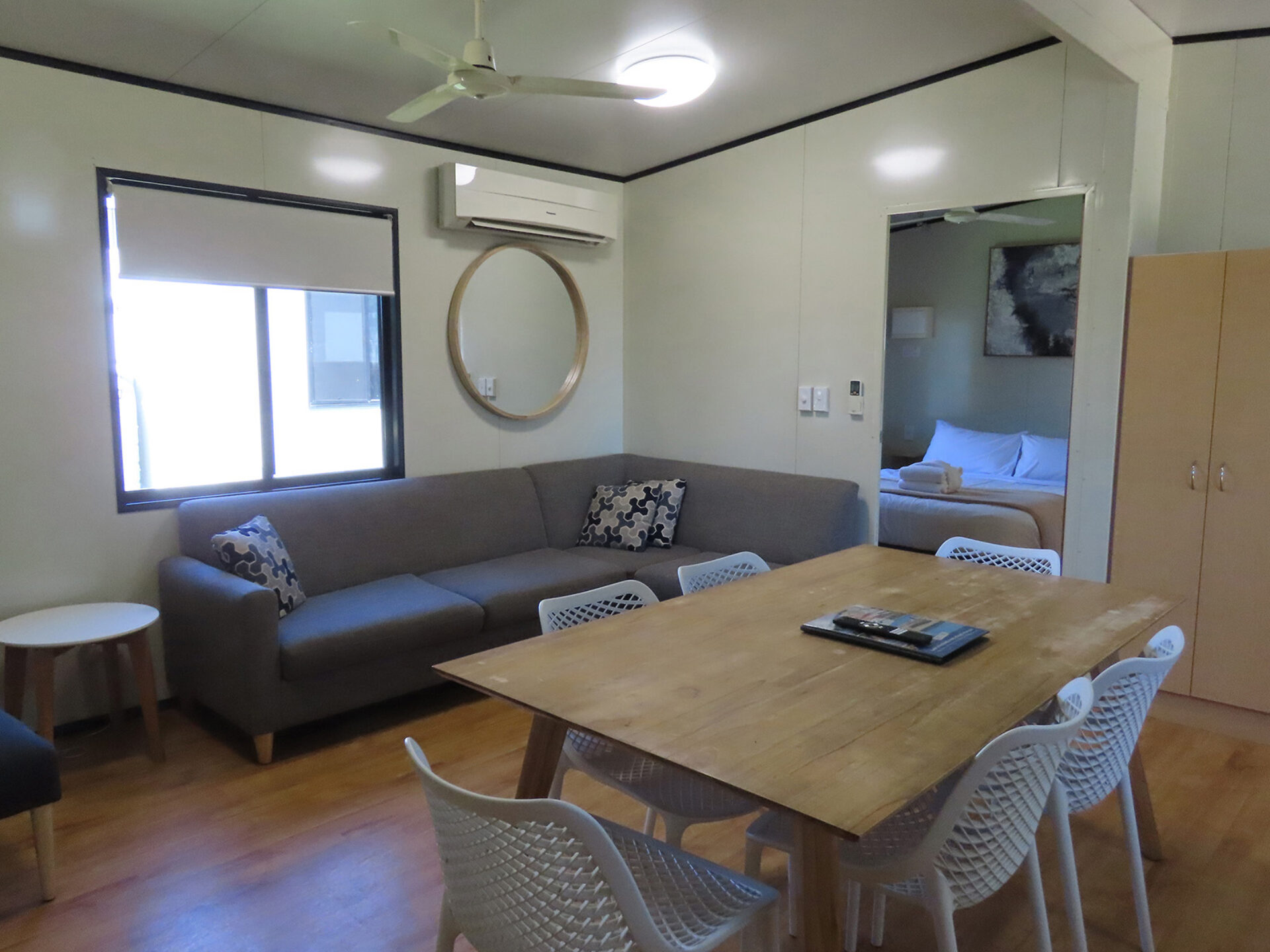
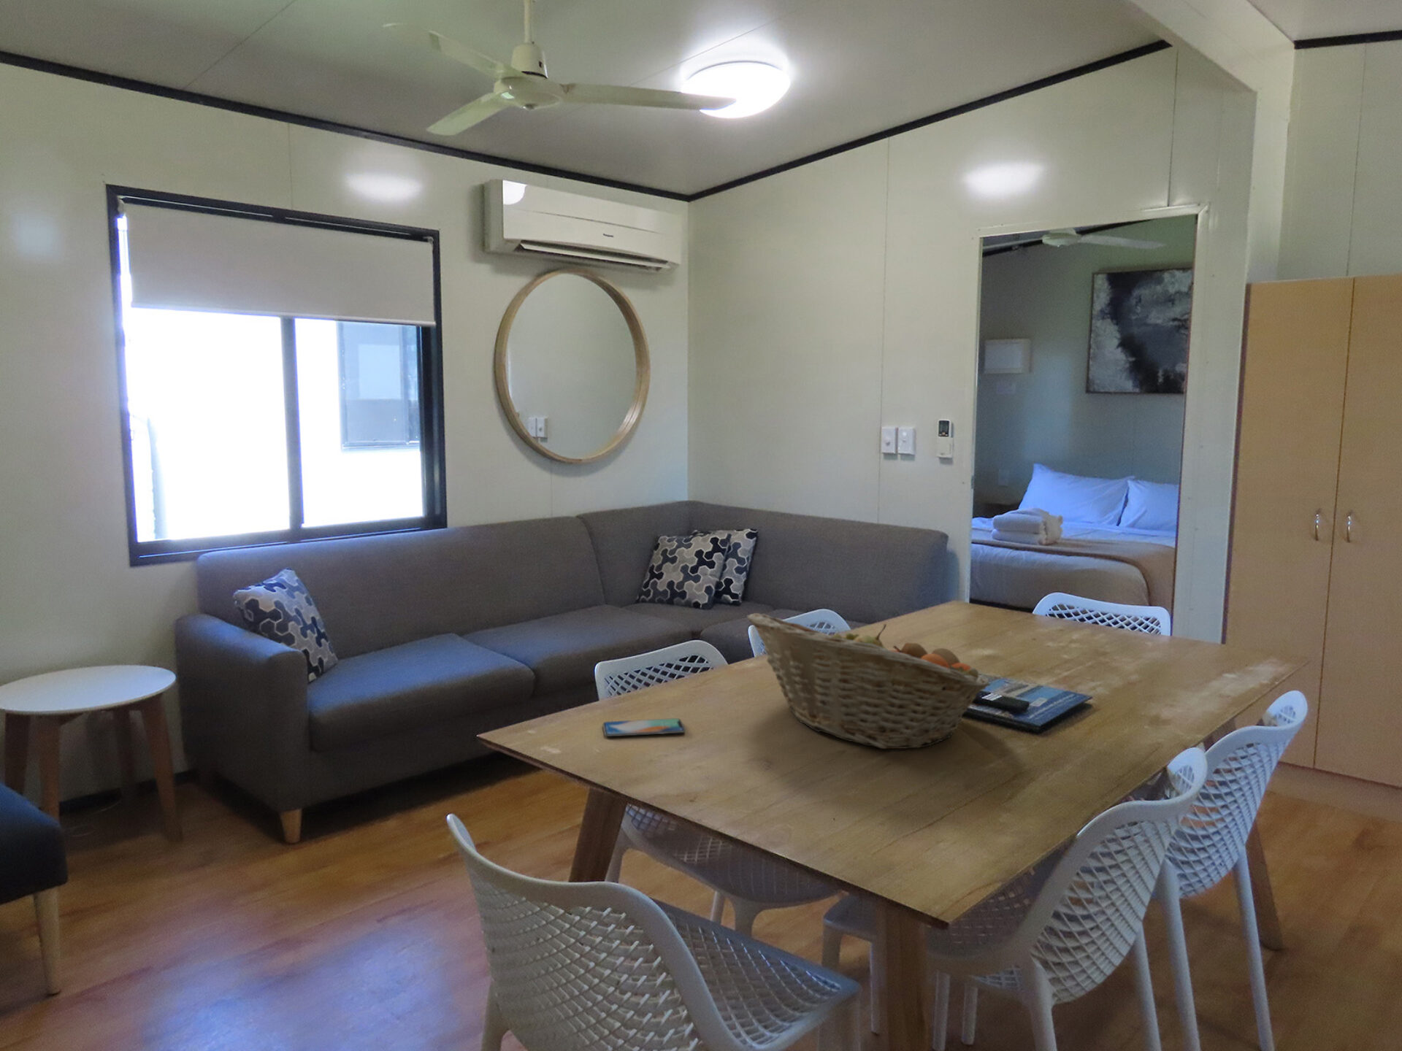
+ smartphone (644, 726)
+ fruit basket (862, 668)
